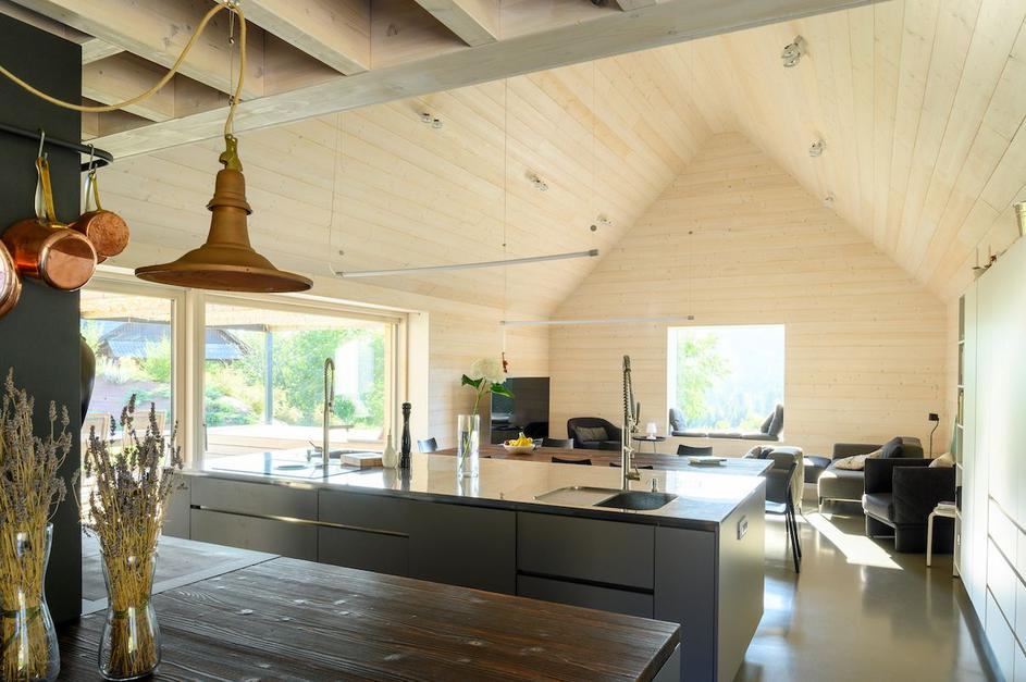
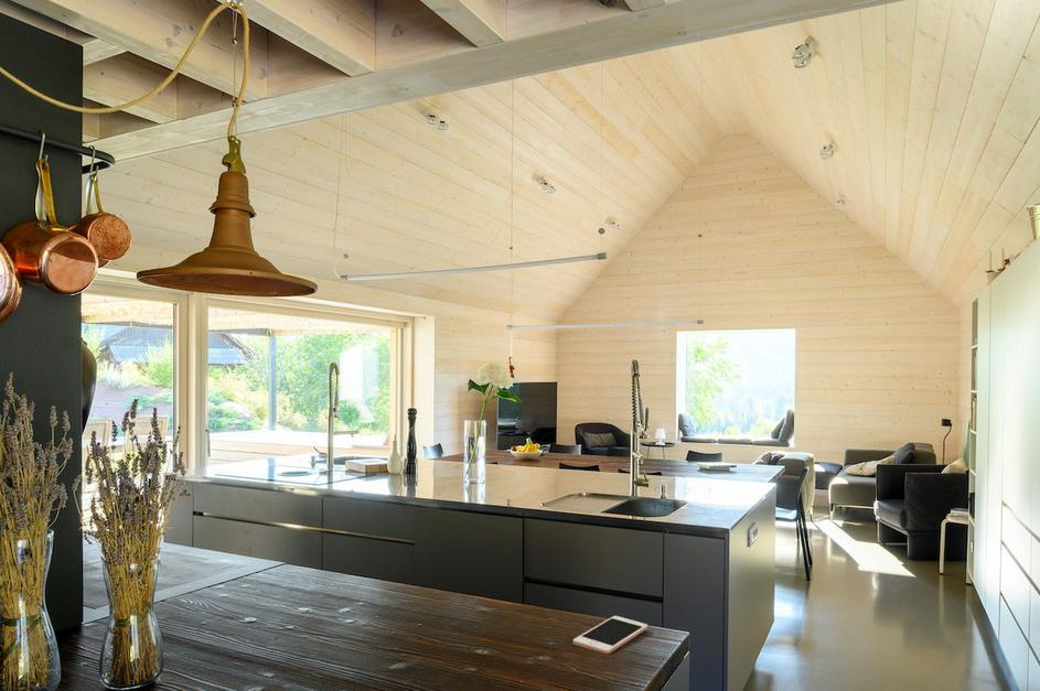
+ cell phone (611, 634)
